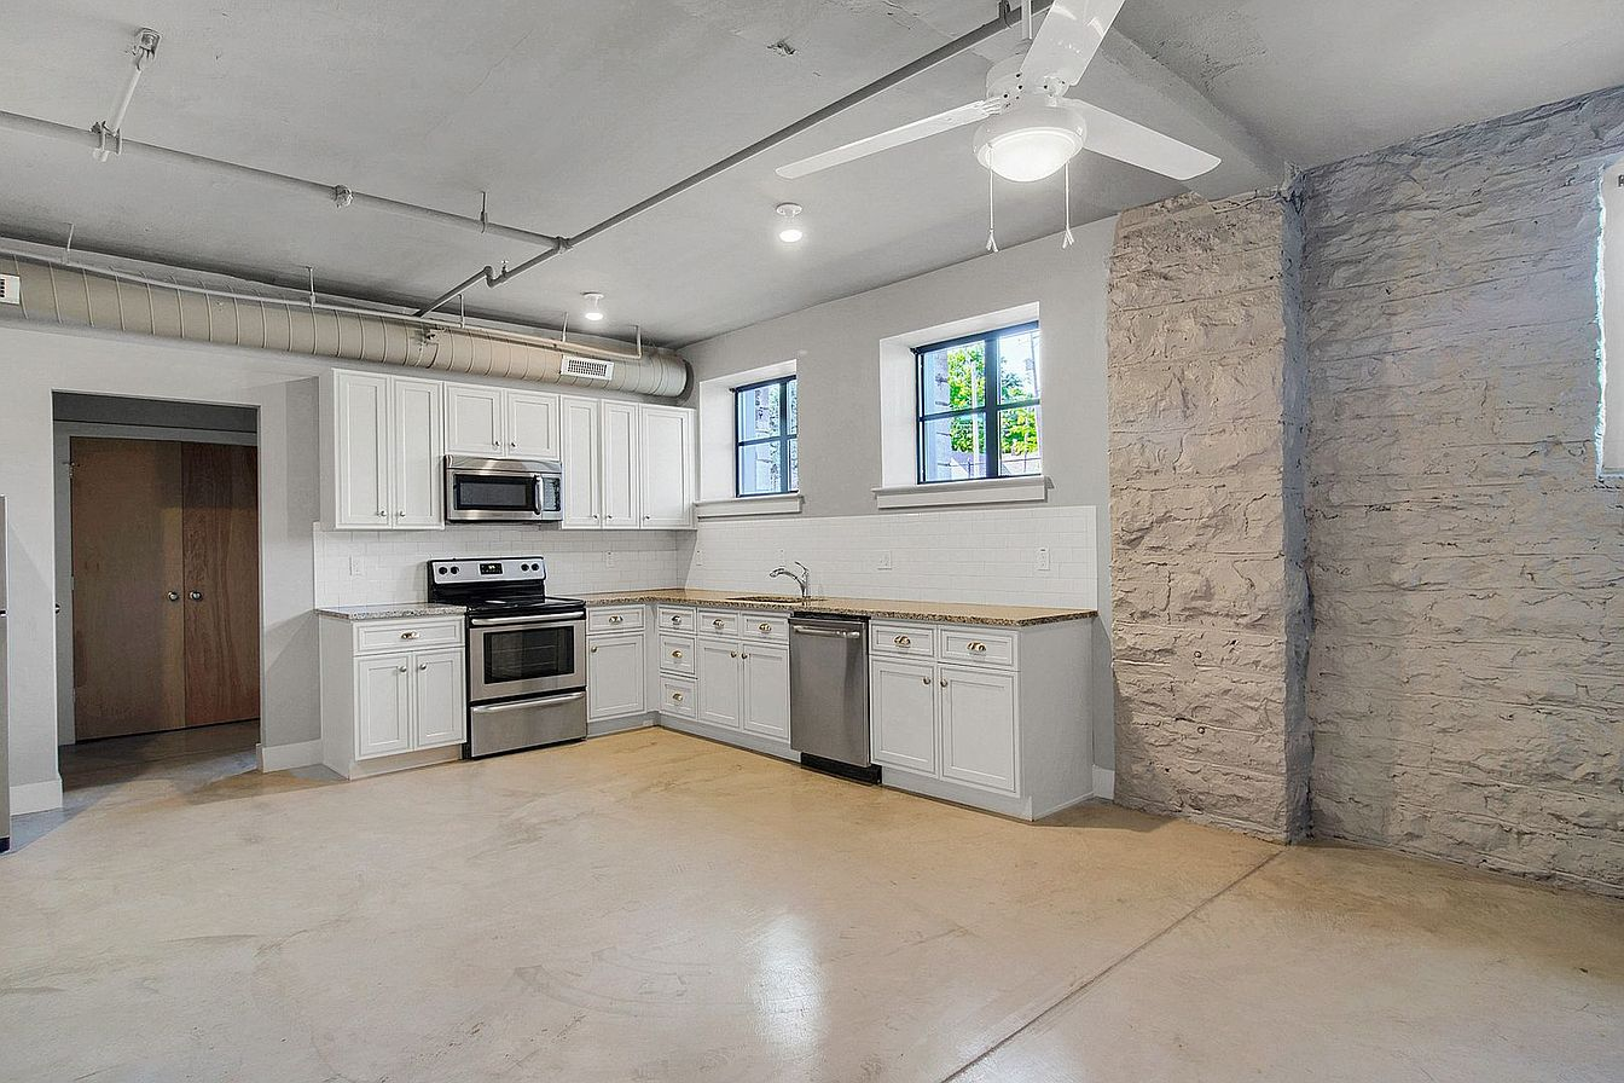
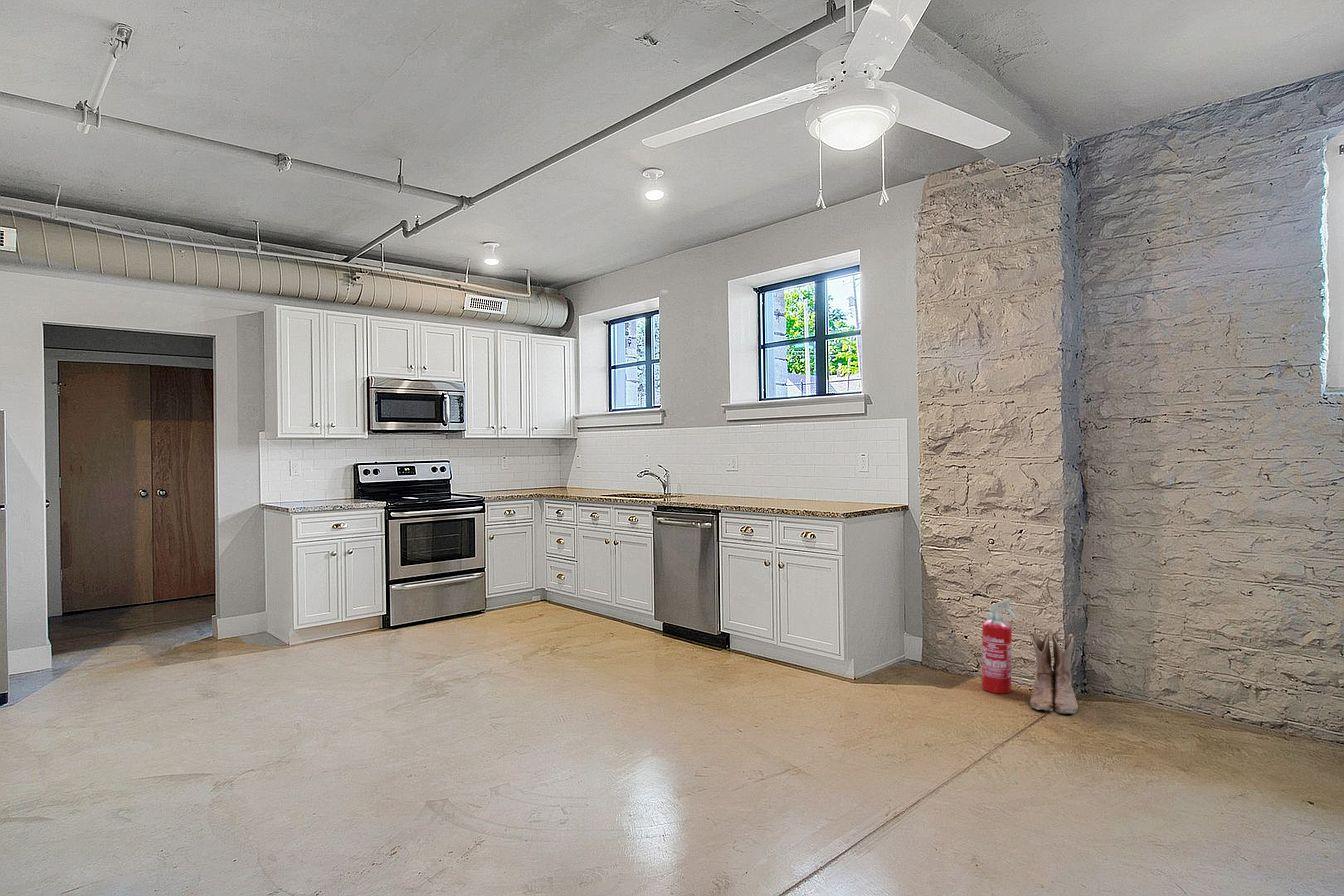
+ boots (1053, 669)
+ fire extinguisher (999, 643)
